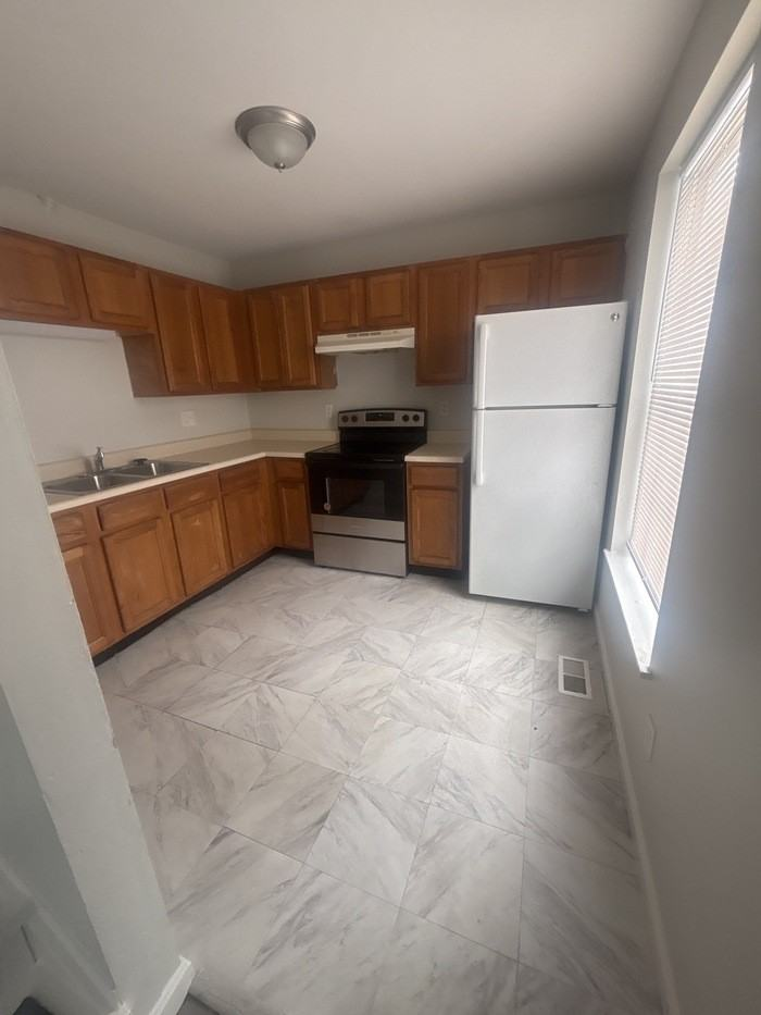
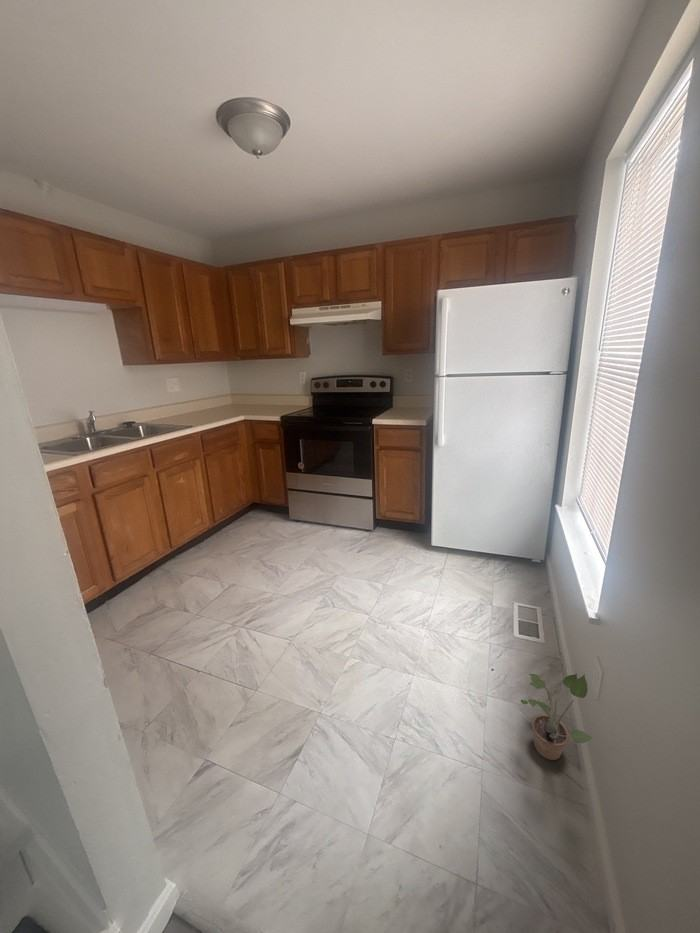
+ potted plant (550, 715)
